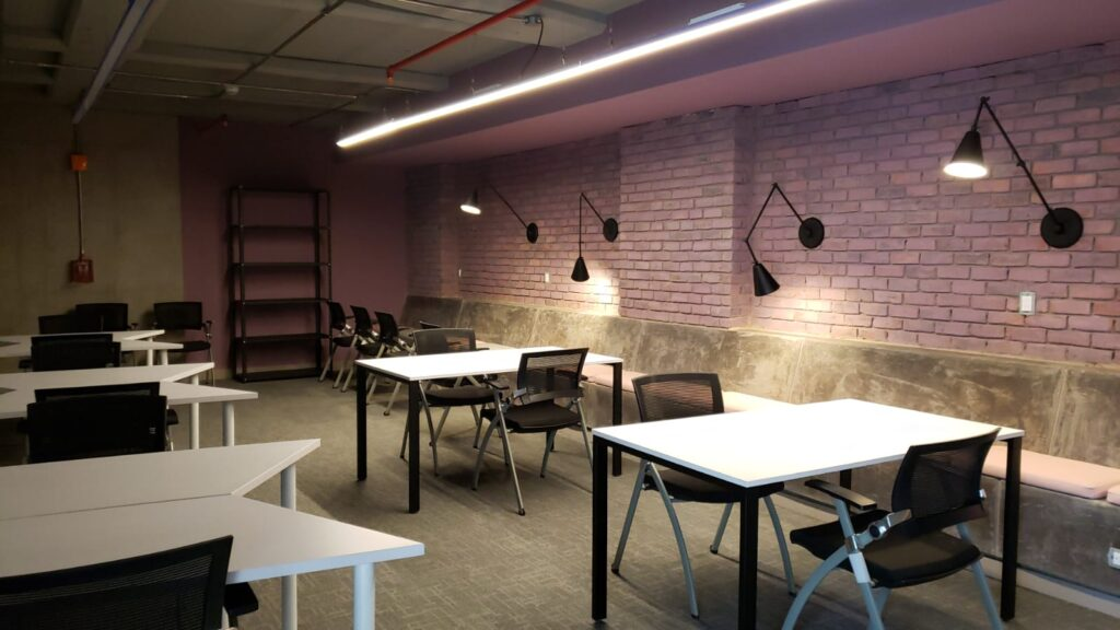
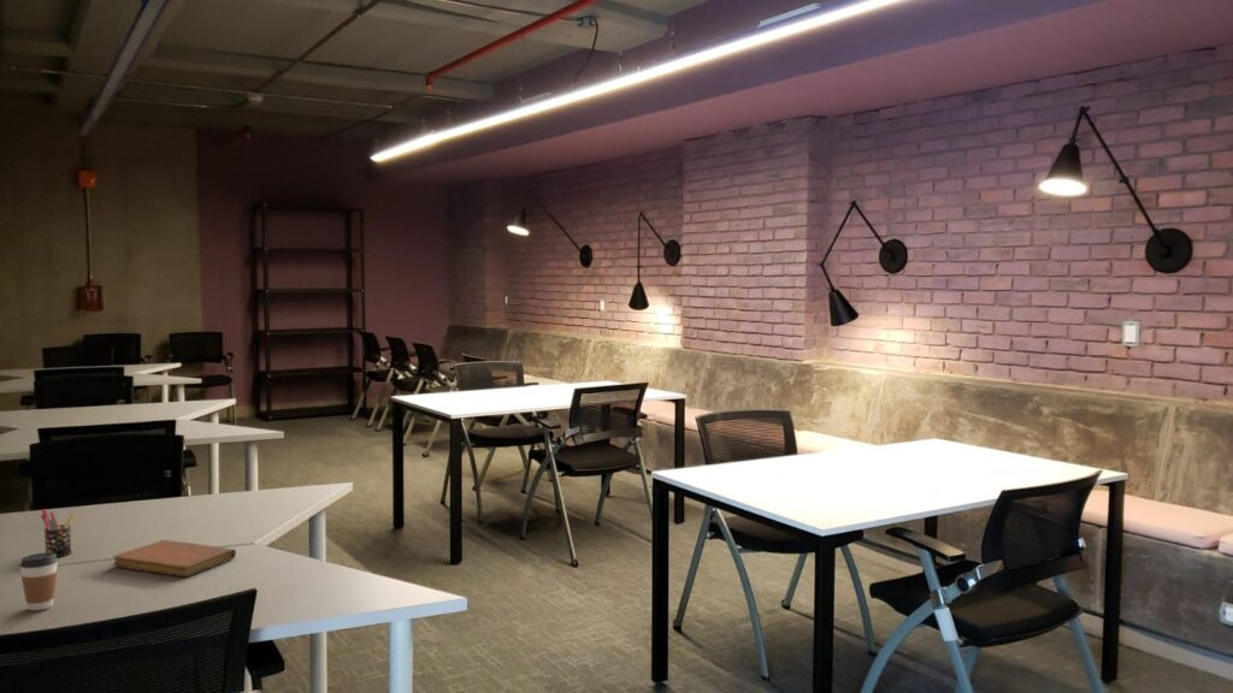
+ notebook (175, 556)
+ coffee cup (39, 581)
+ pen holder (54, 532)
